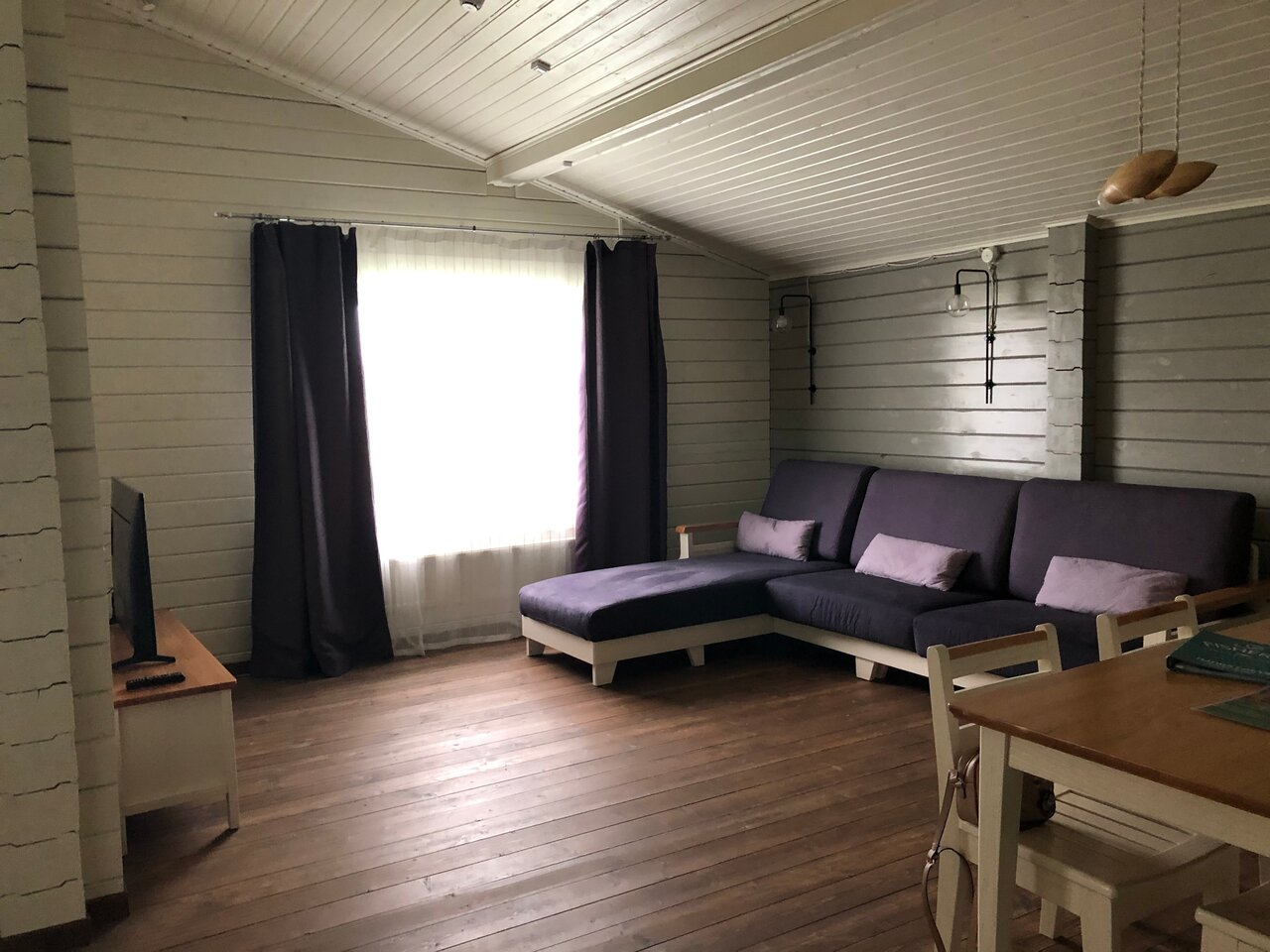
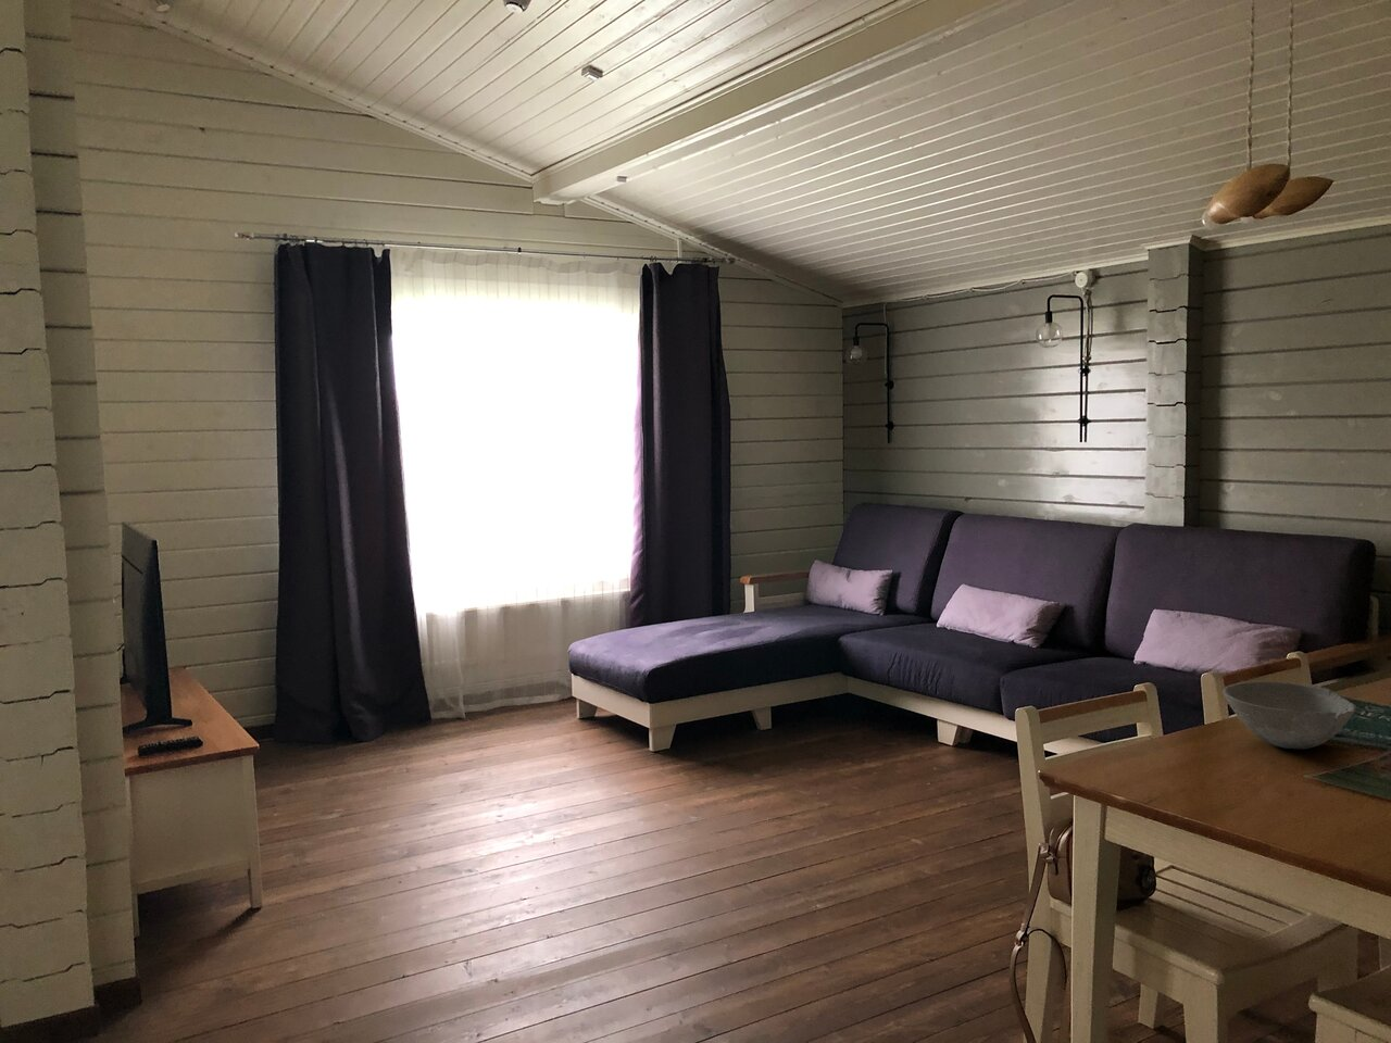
+ bowl (1288, 719)
